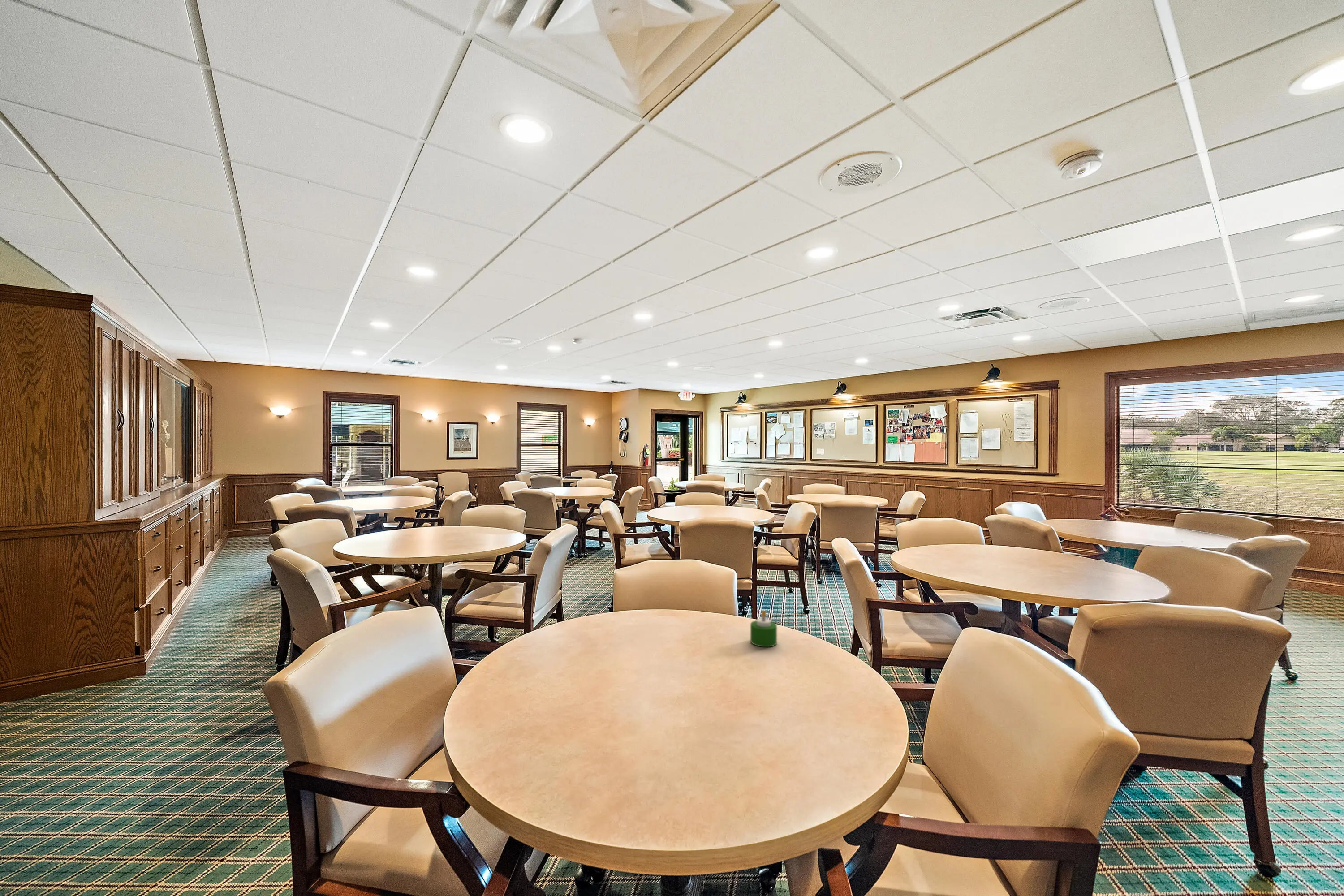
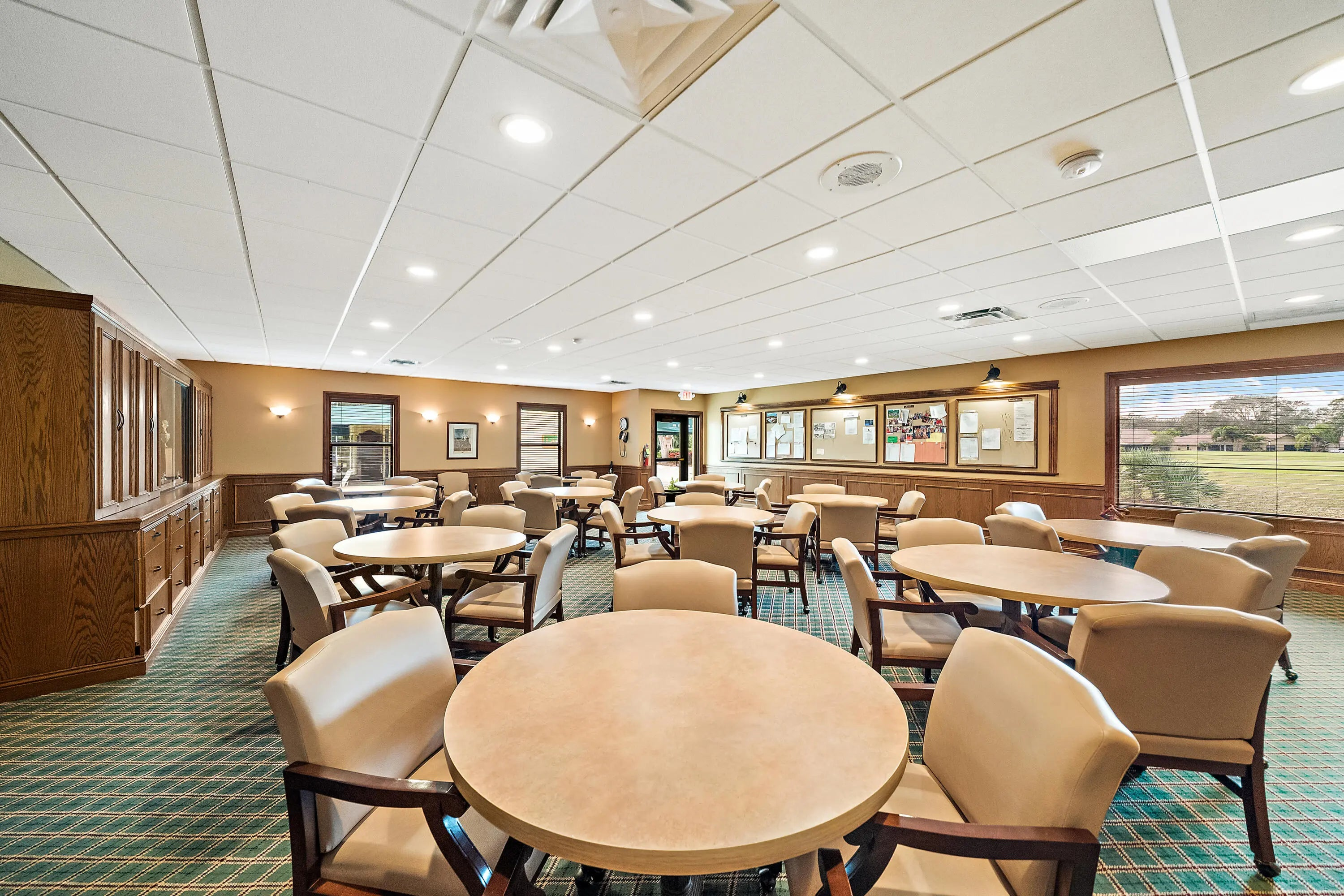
- candle (763, 626)
